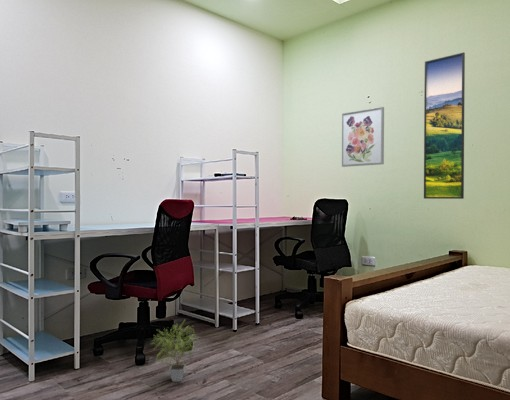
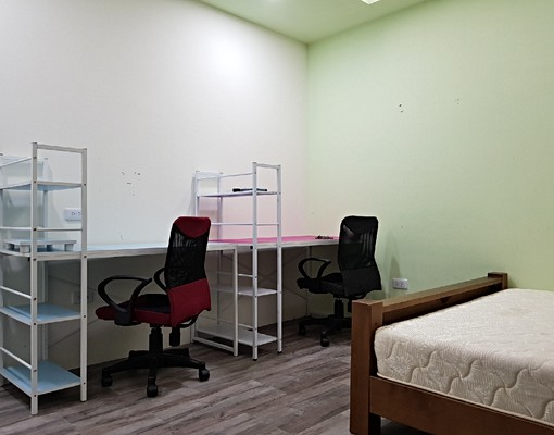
- wall art (362, 138)
- potted plant (174, 349)
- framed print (443, 127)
